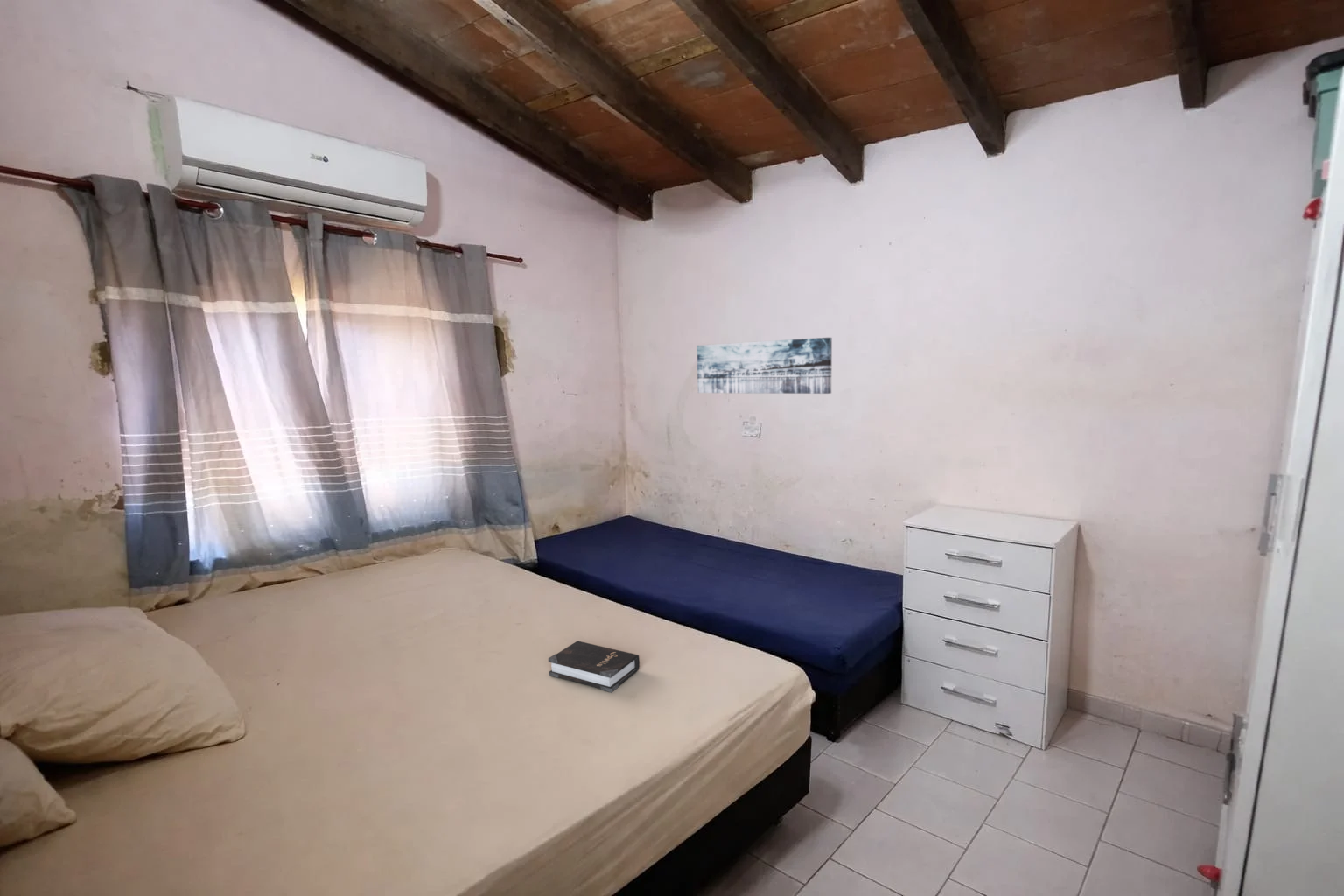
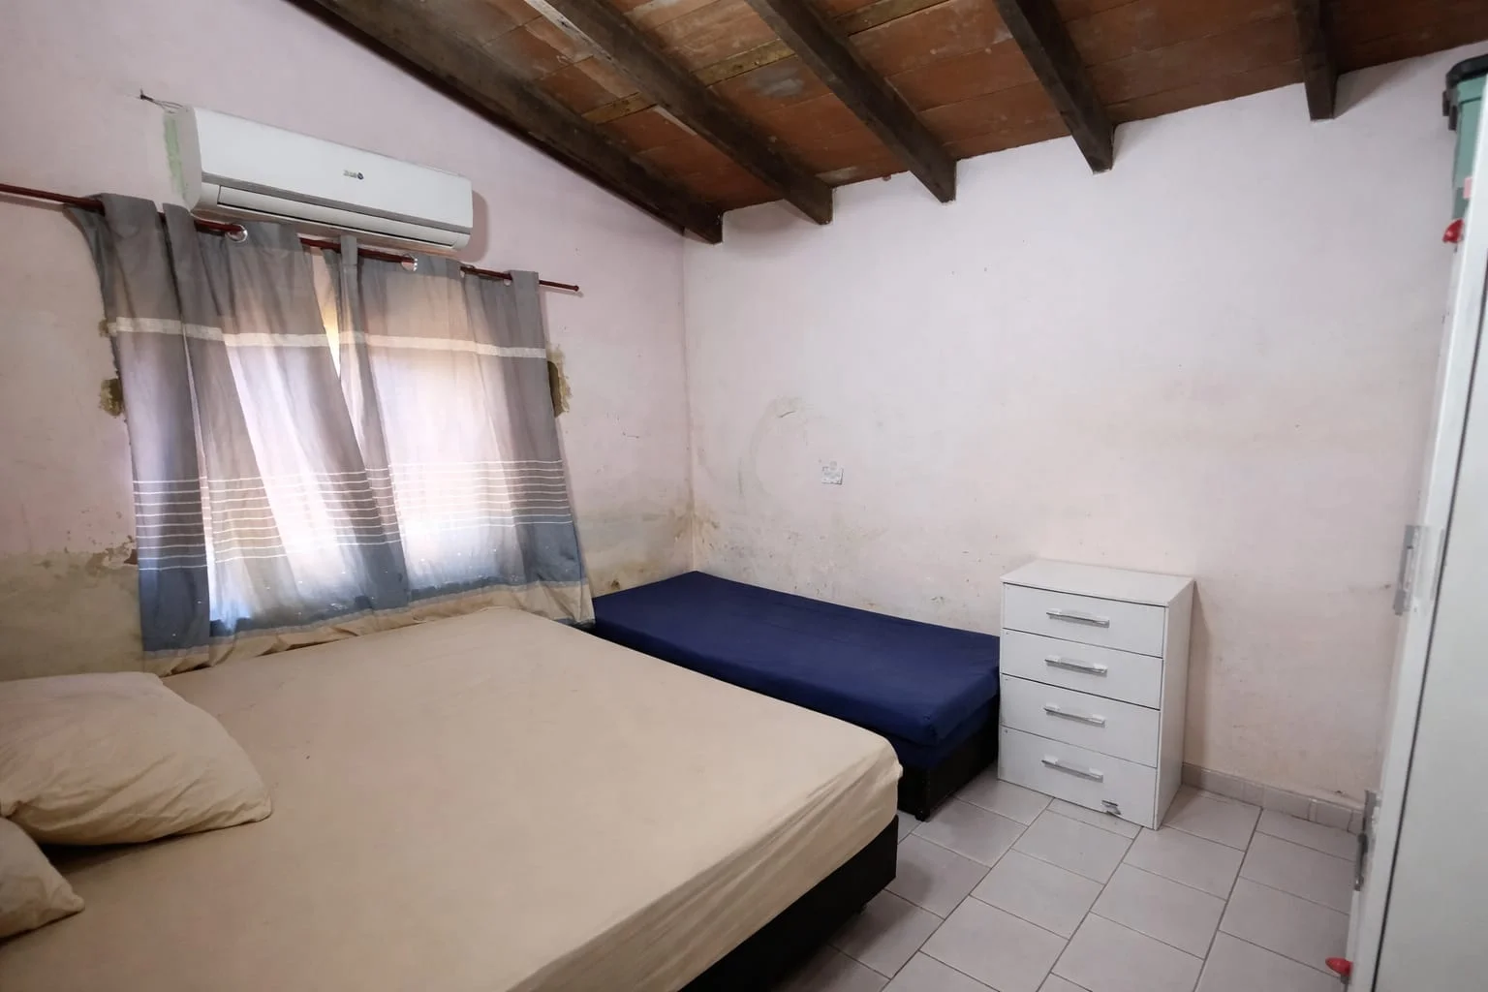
- hardback book (594, 663)
- wall art (759, 368)
